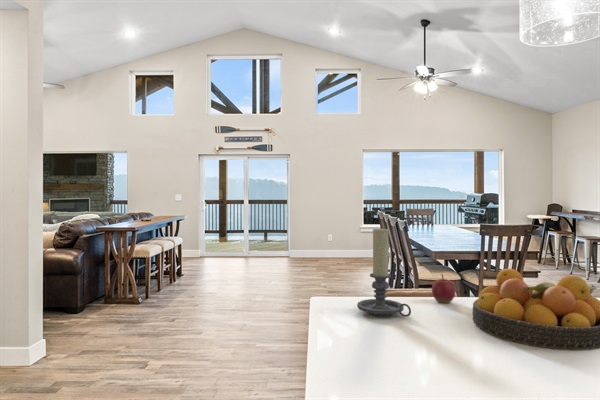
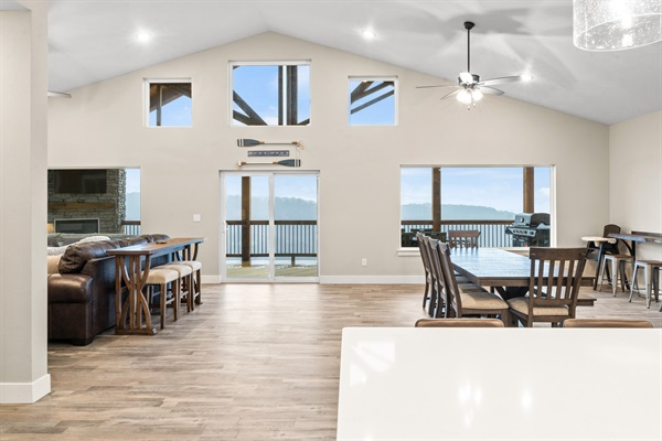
- apple (443, 287)
- fruit bowl (538, 301)
- candle holder (384, 270)
